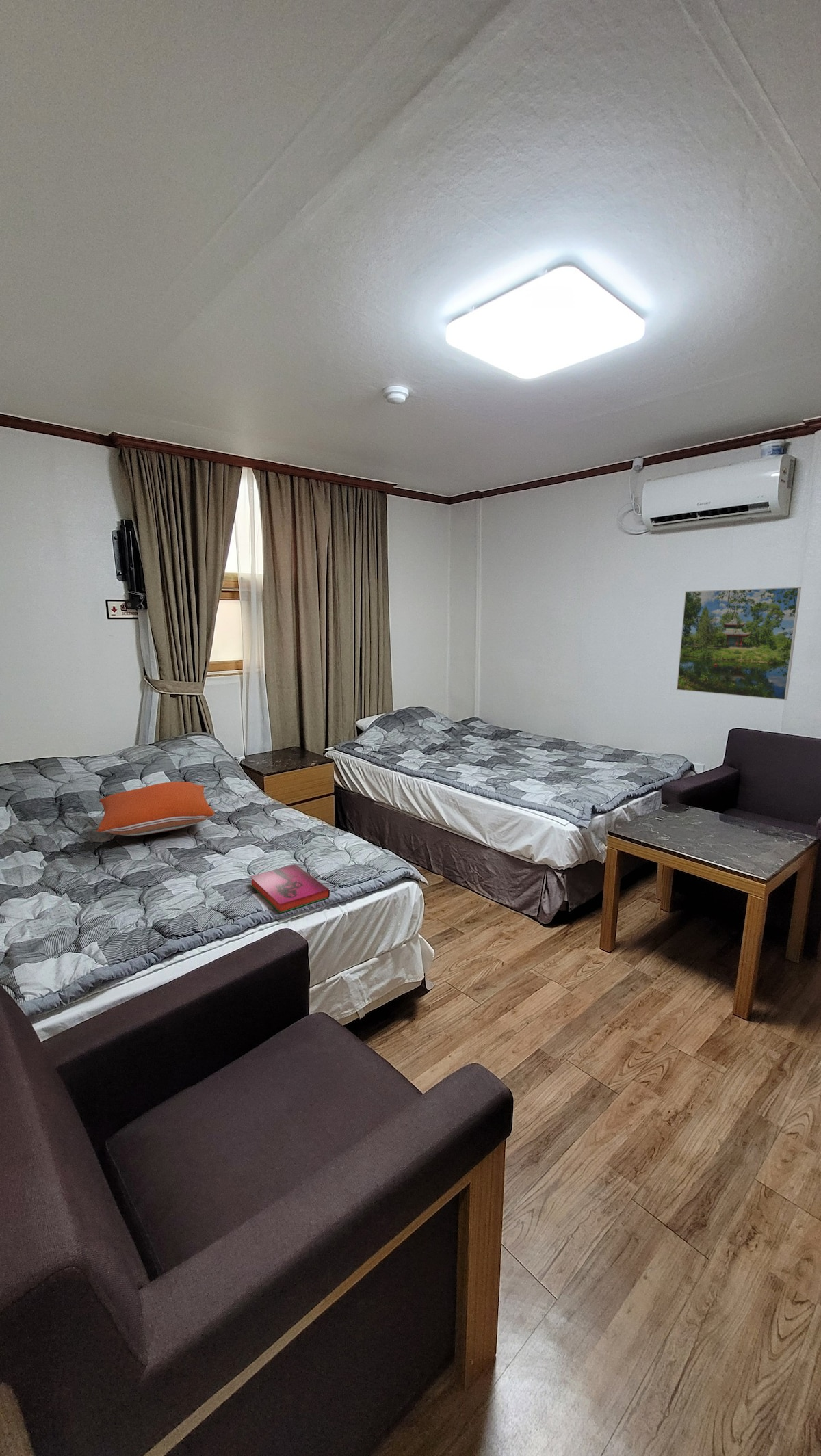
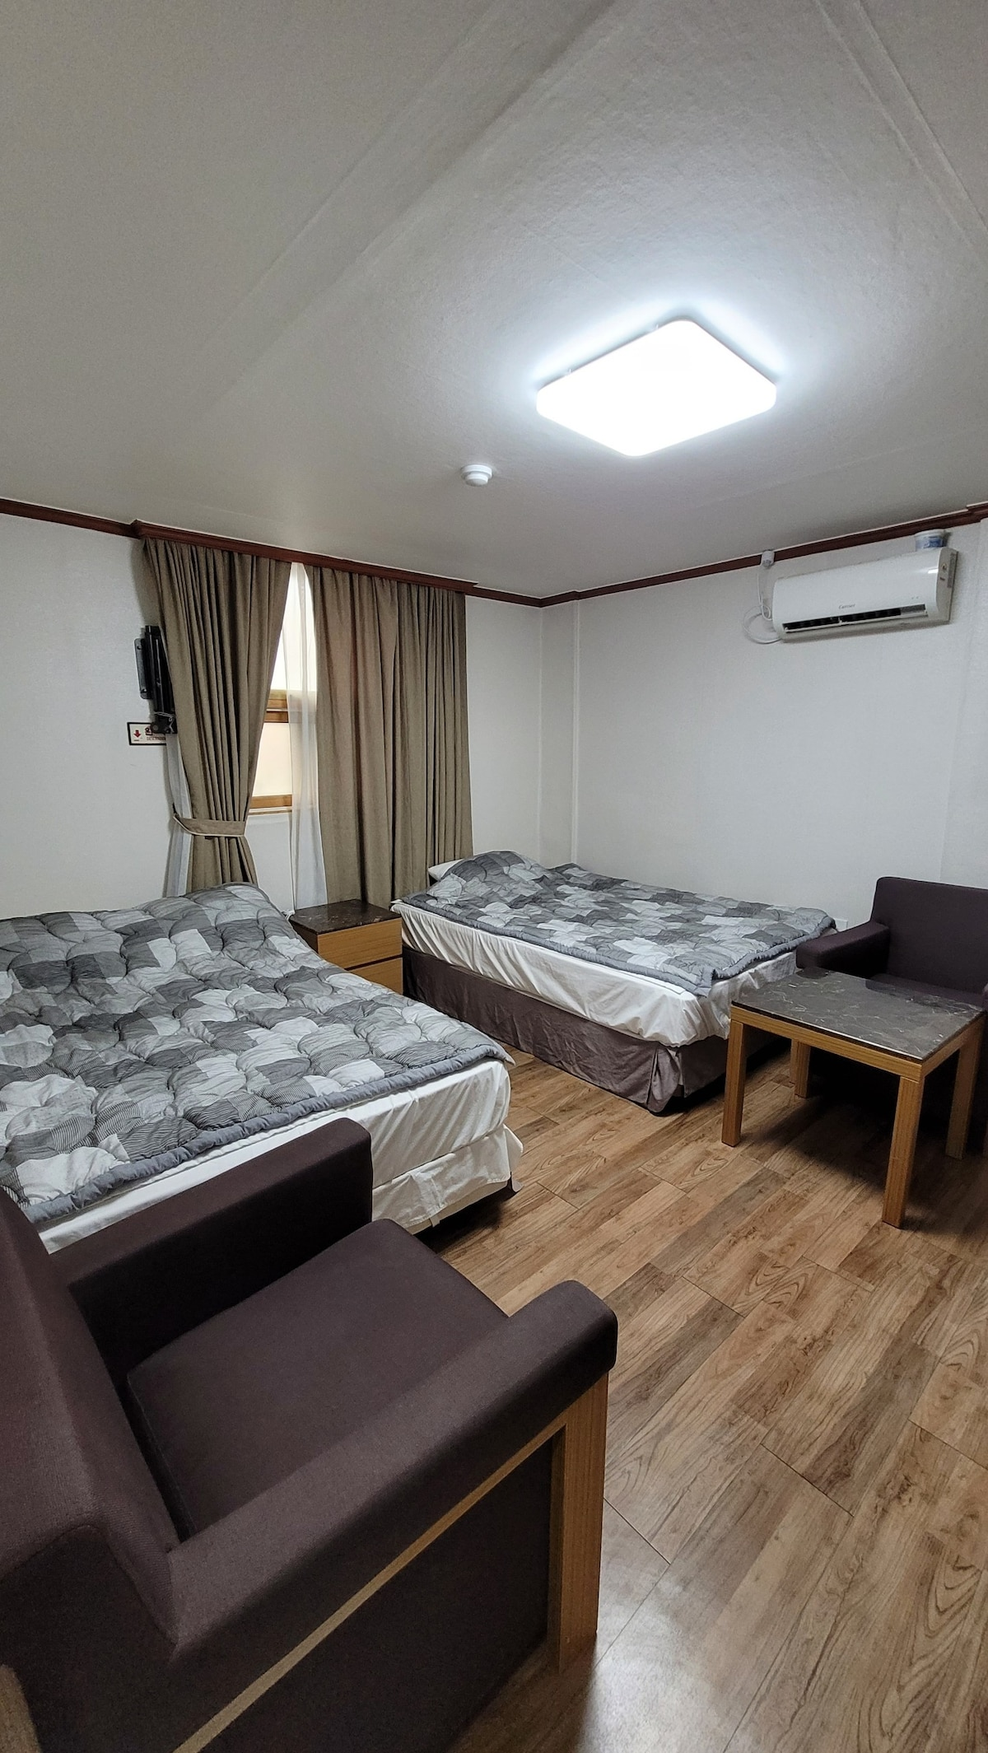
- pillow (155, 807)
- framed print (733, 642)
- hardback book (289, 886)
